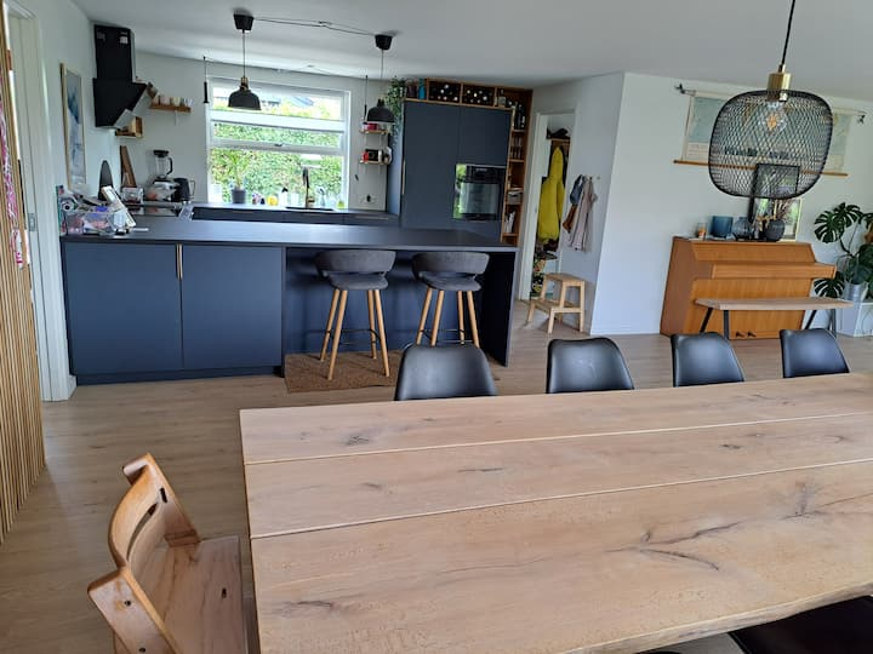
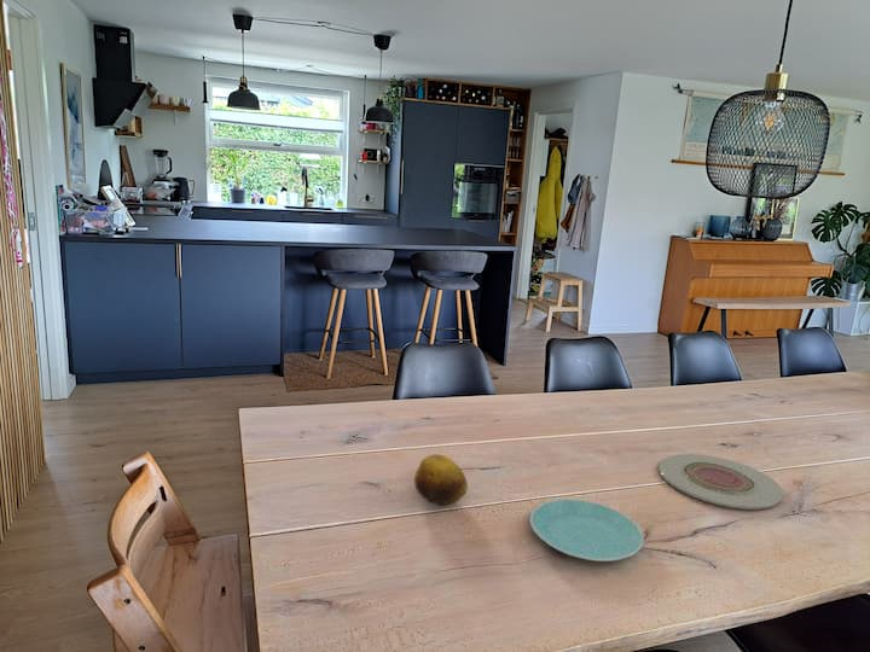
+ plate (585, 531)
+ fruit (439, 478)
+ plate (719, 478)
